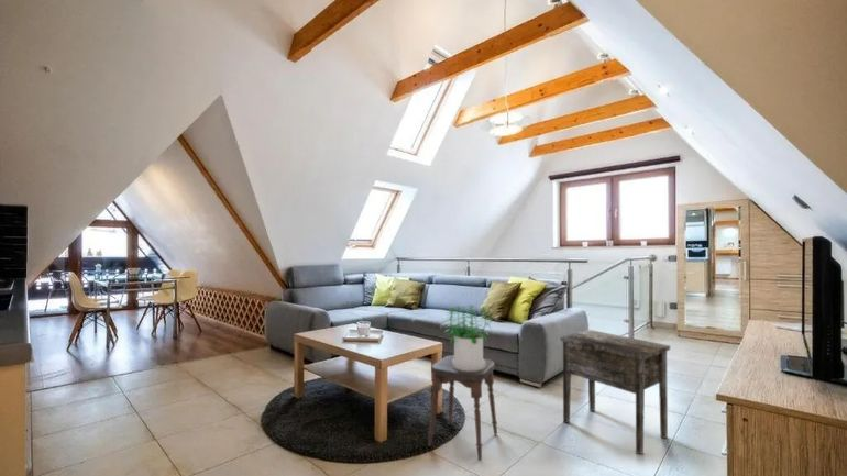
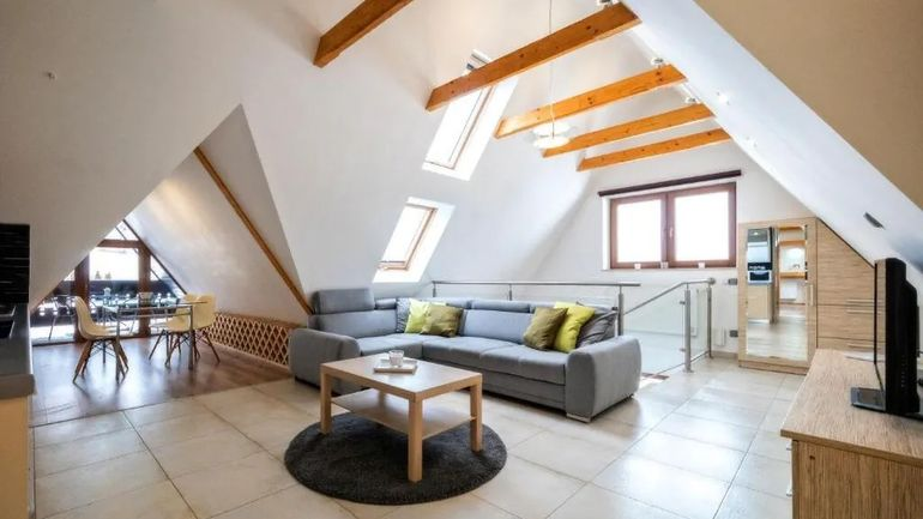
- side table (613, 385)
- stool (471, 397)
- potted plant (465, 334)
